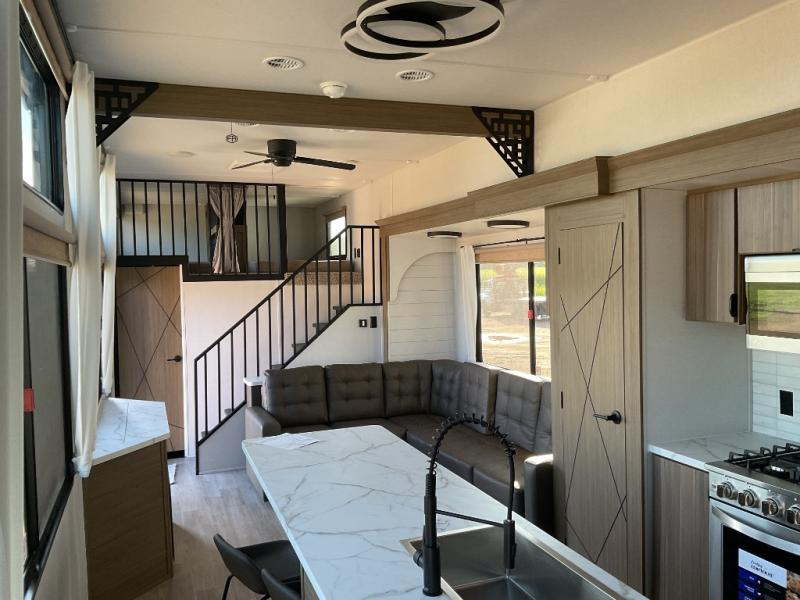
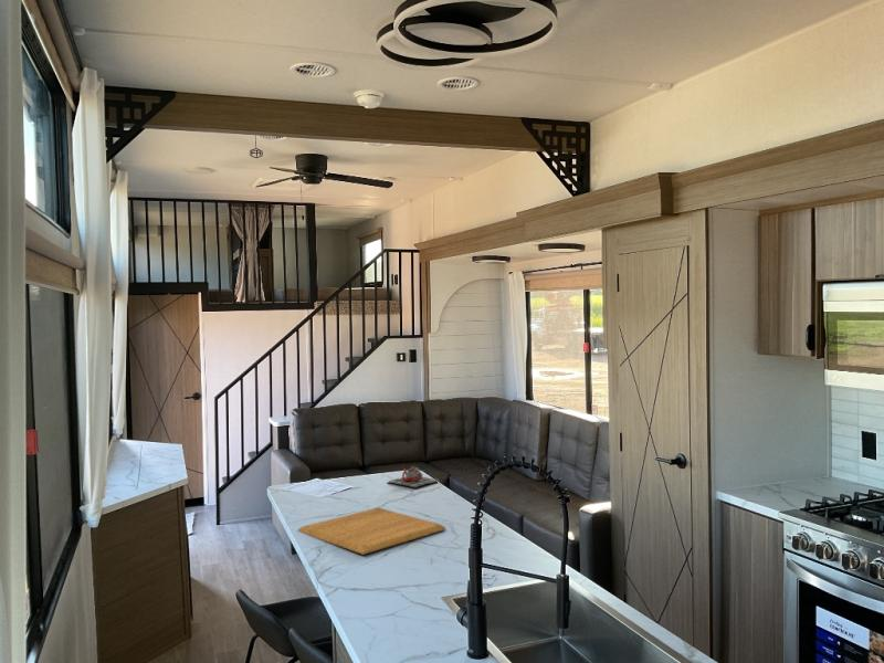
+ teapot (413, 474)
+ chopping board (371, 527)
